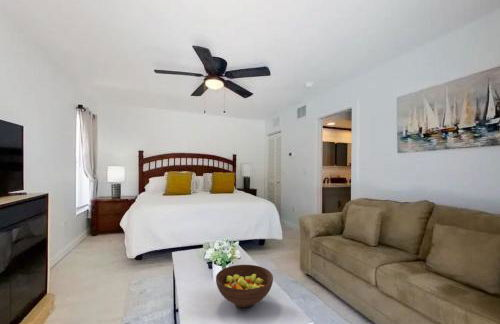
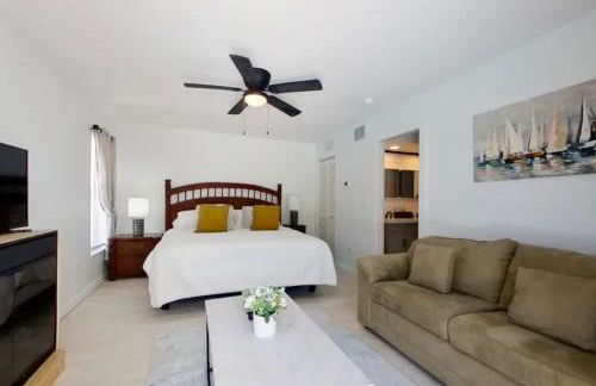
- fruit bowl (244, 288)
